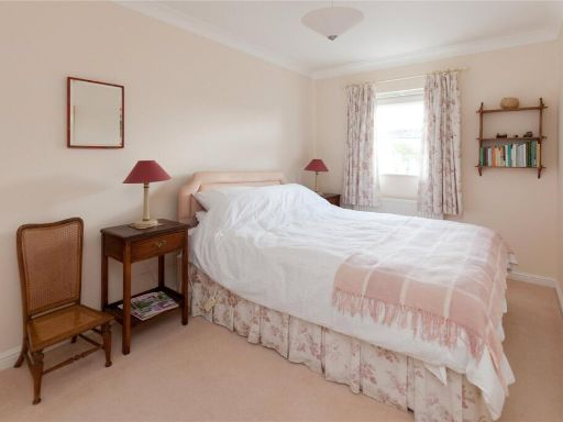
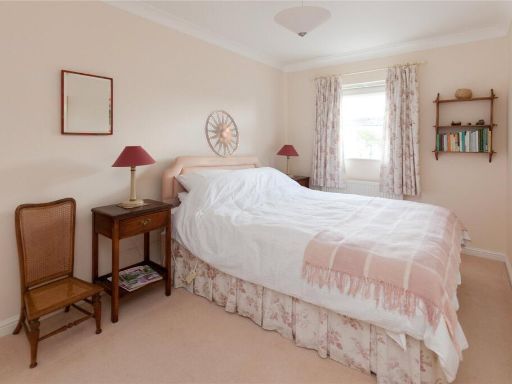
+ wall art (223, 133)
